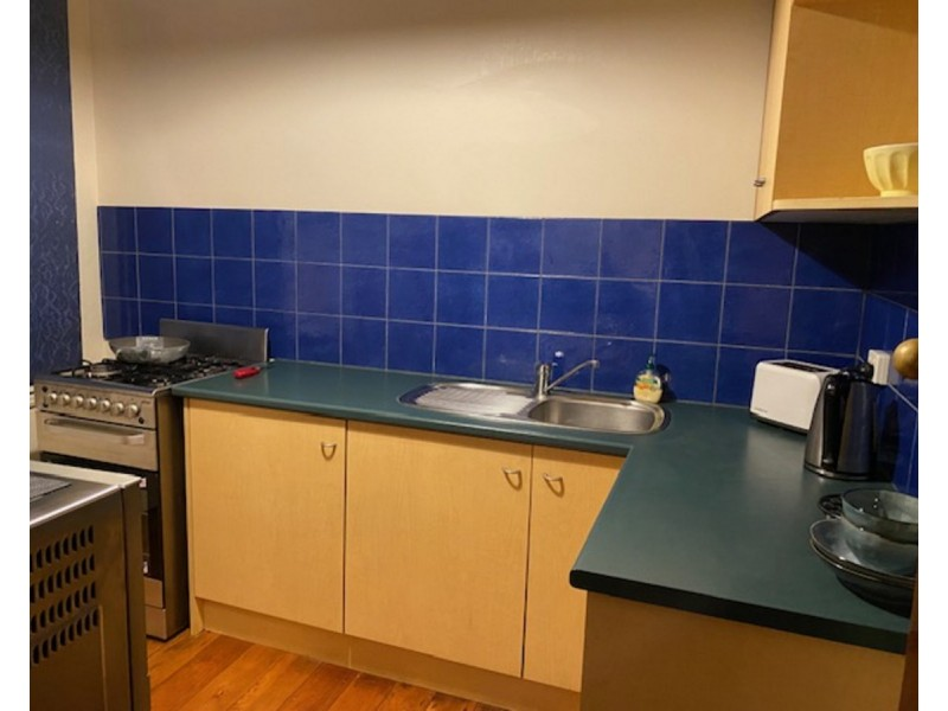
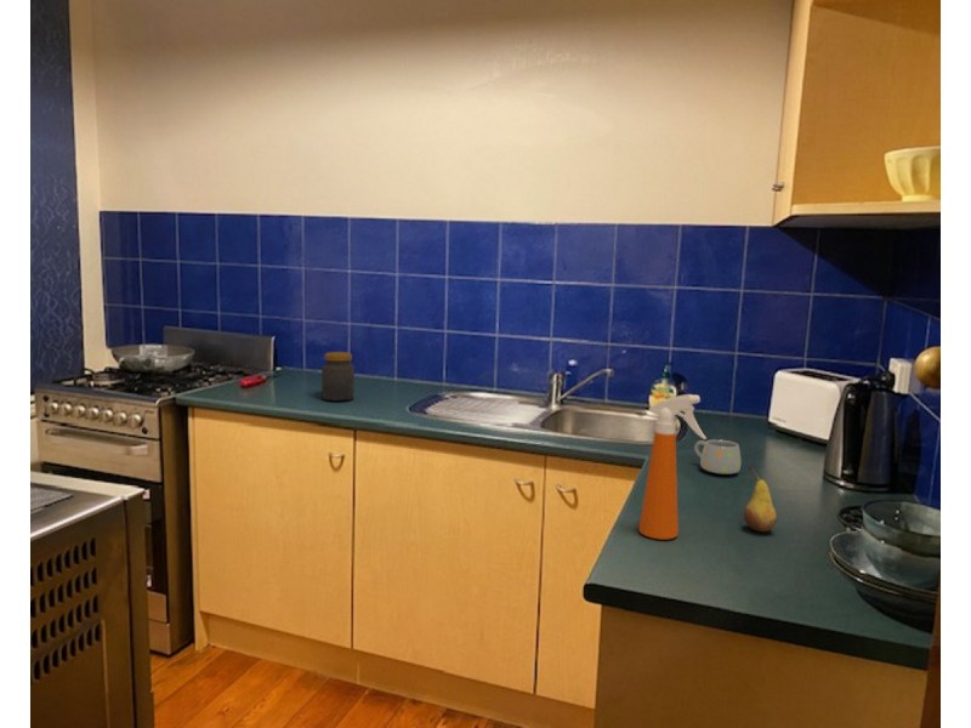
+ mug (715, 455)
+ spray bottle (672, 465)
+ jar (337, 375)
+ fruit (761, 499)
